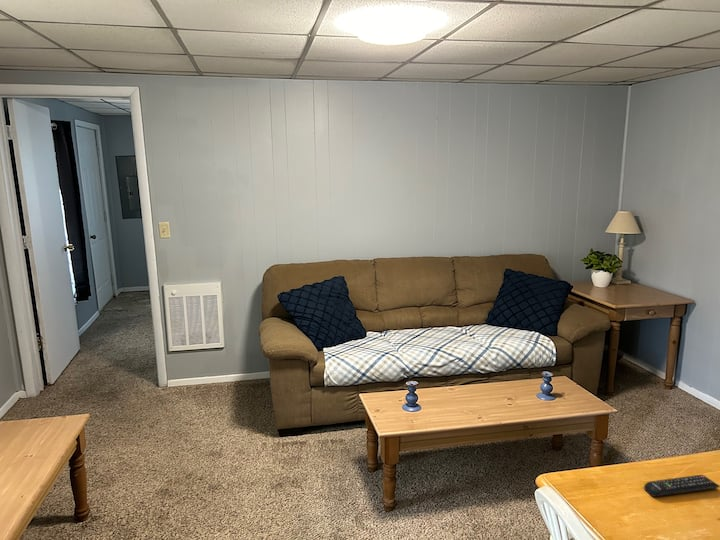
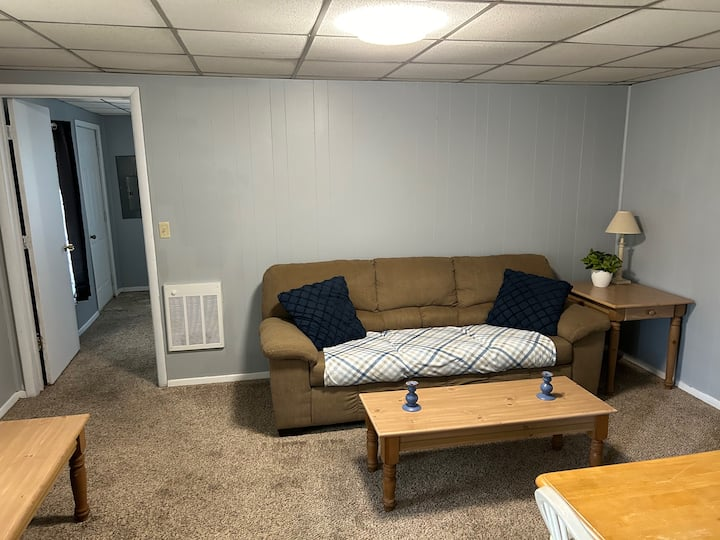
- remote control (681, 486)
